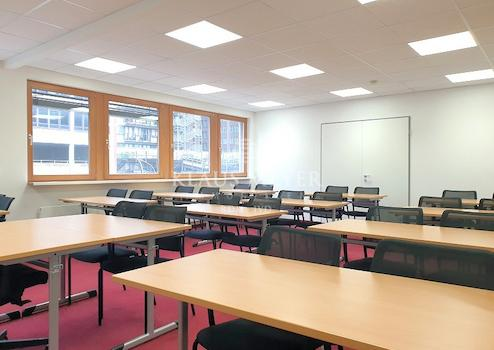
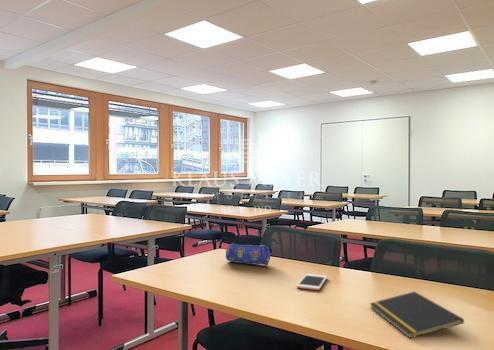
+ notepad (412, 312)
+ pencil case (248, 253)
+ cell phone (312, 281)
